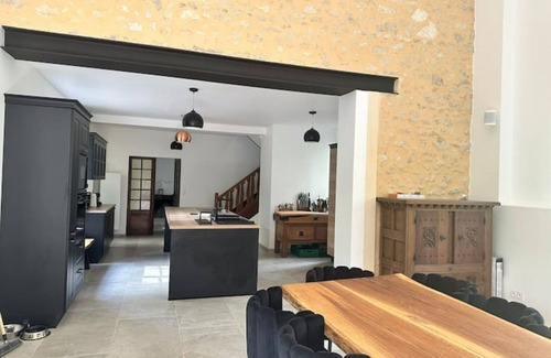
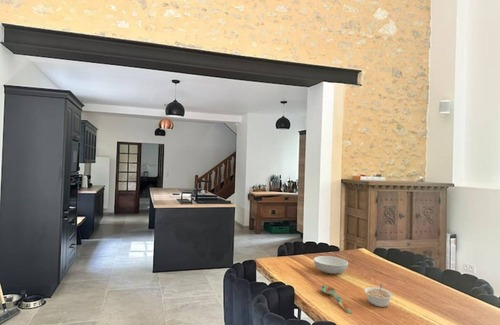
+ legume (377, 296)
+ spoon (335, 297)
+ serving bowl (330, 265)
